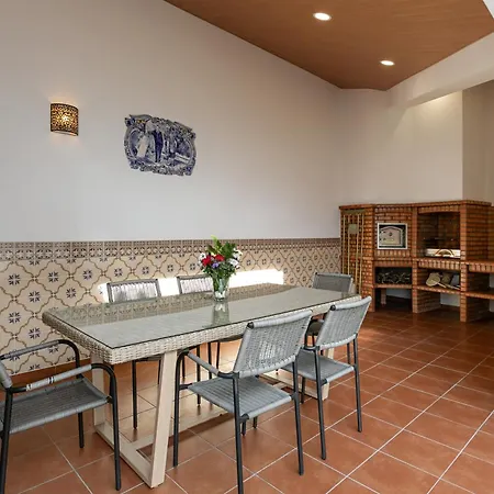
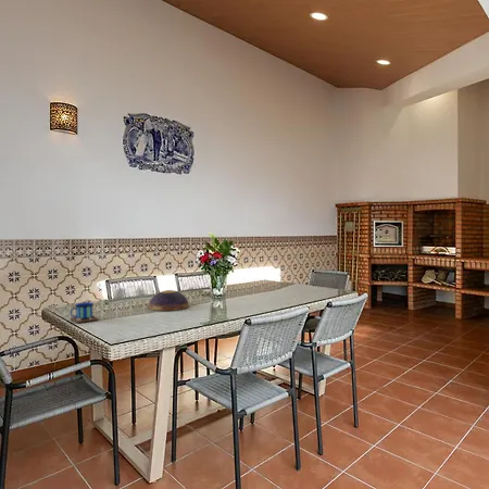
+ decorative bowl (168, 298)
+ mug (83, 303)
